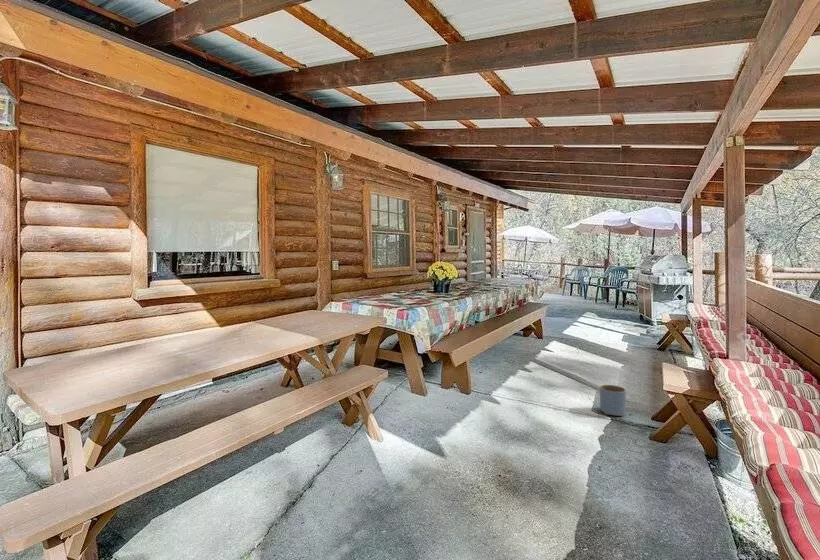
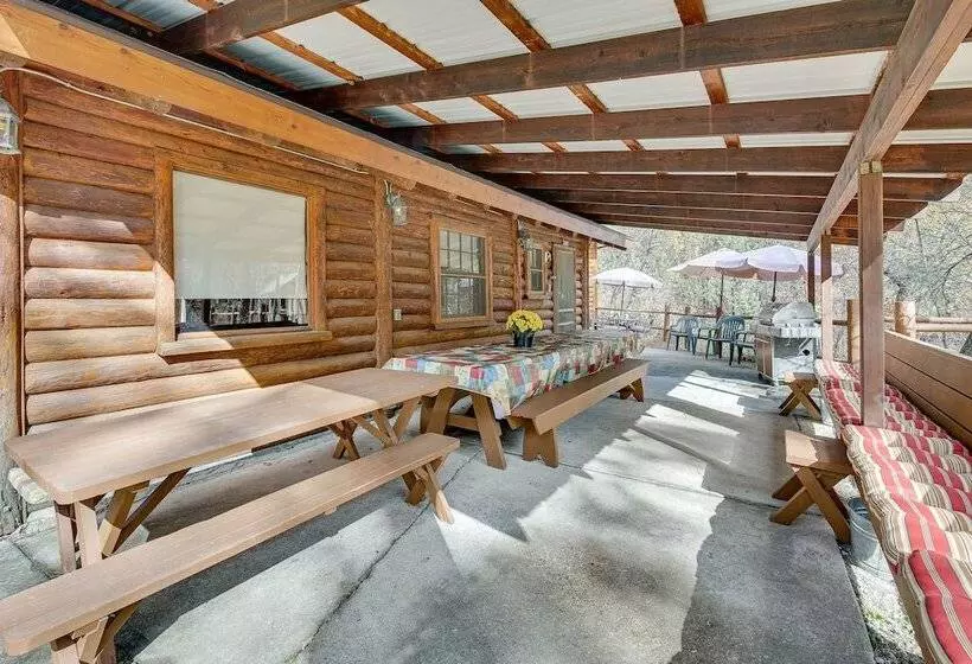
- planter (612, 400)
